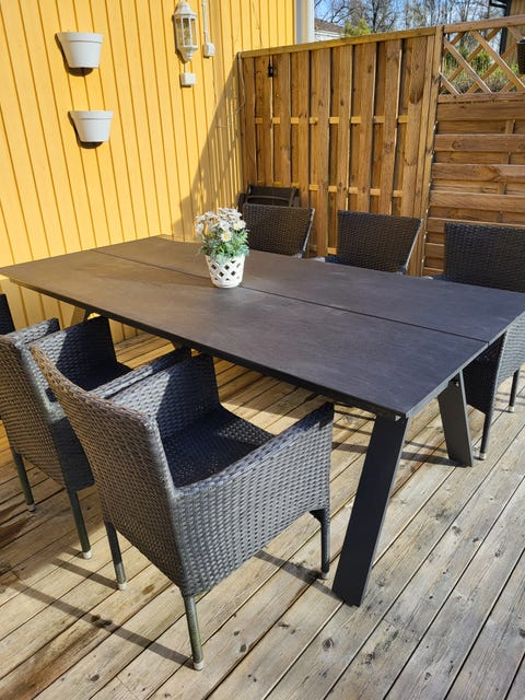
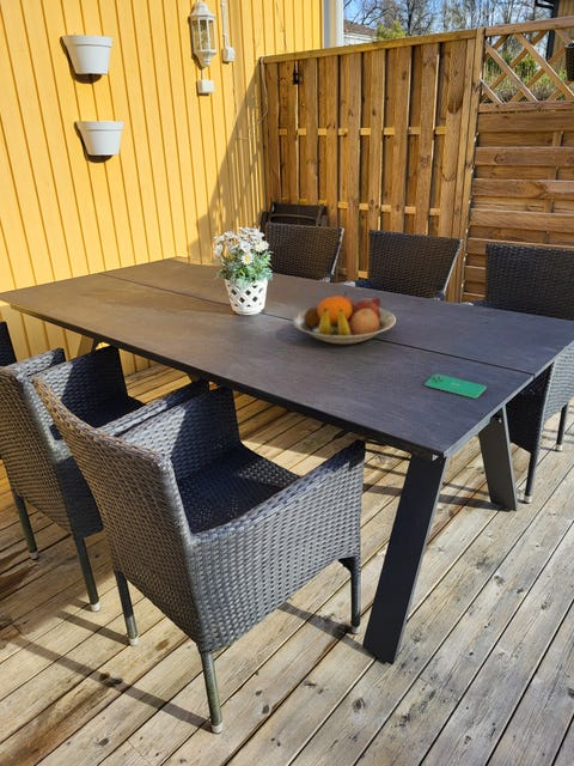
+ smartphone (454, 385)
+ fruit bowl (343, 315)
